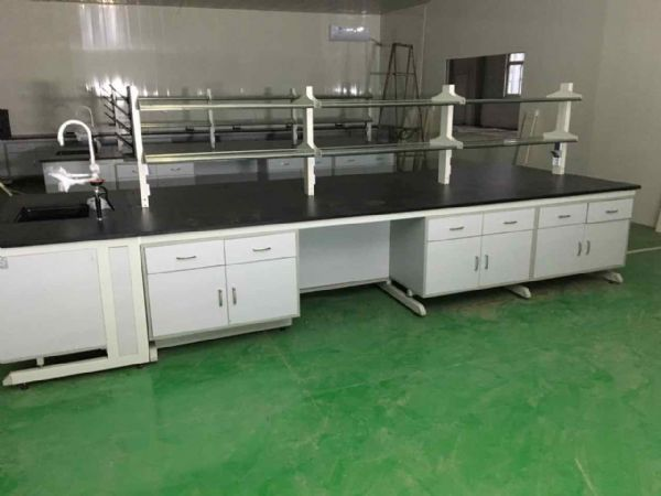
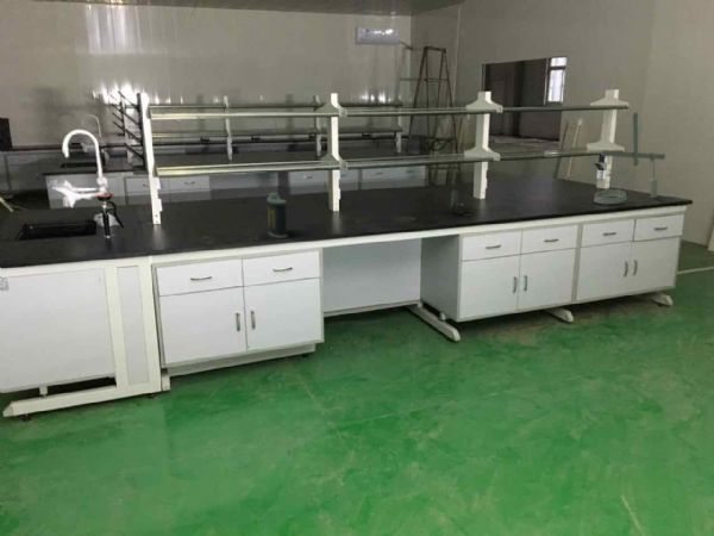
+ spray bottle (457, 199)
+ flask (275, 213)
+ laboratory equipment (635, 157)
